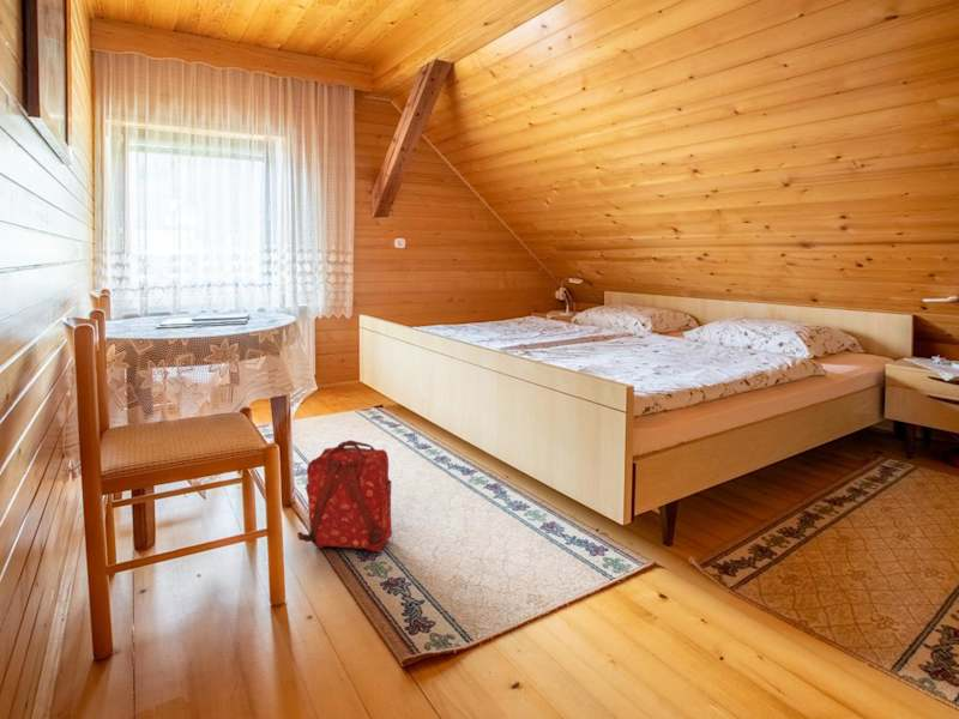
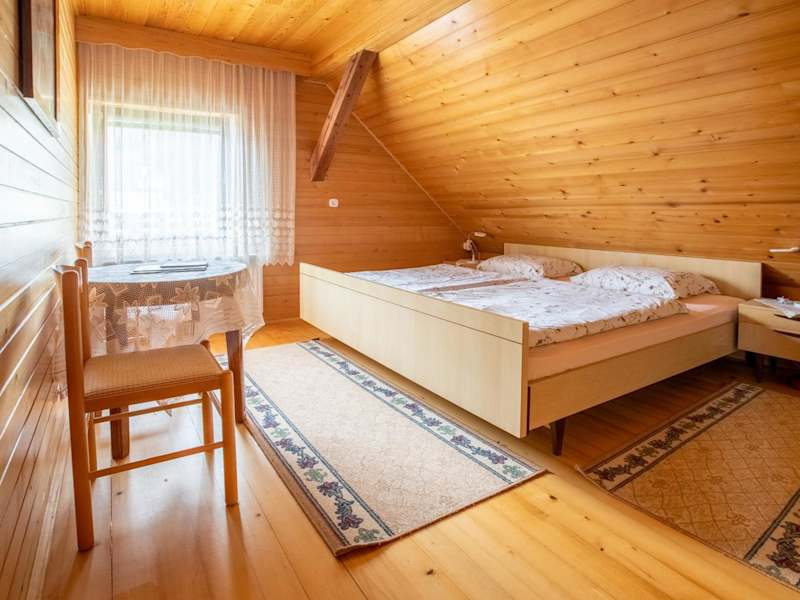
- backpack (349, 495)
